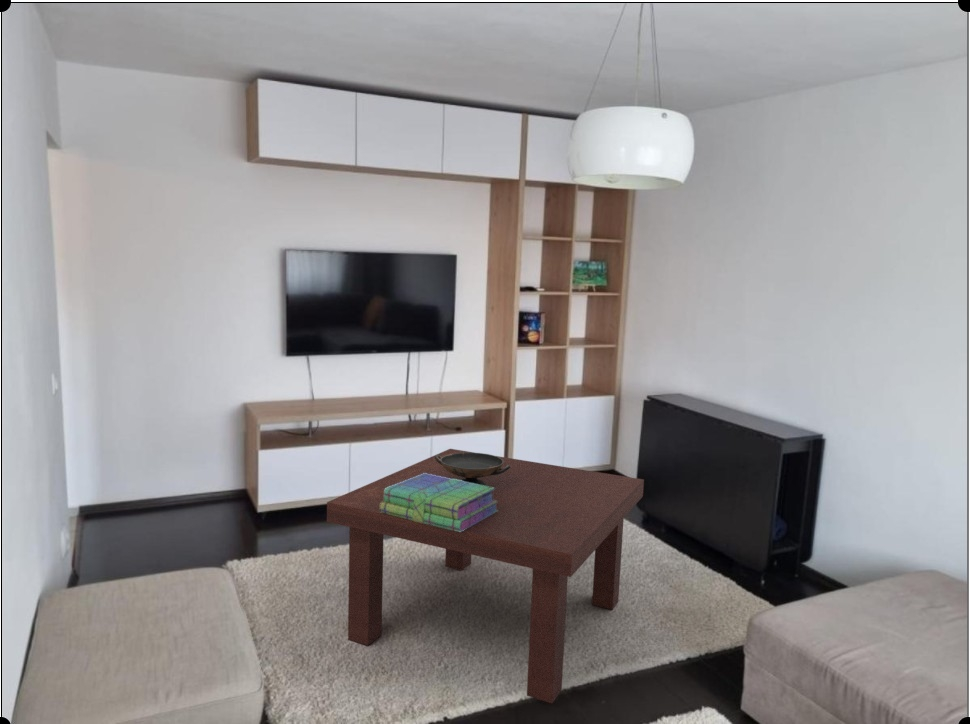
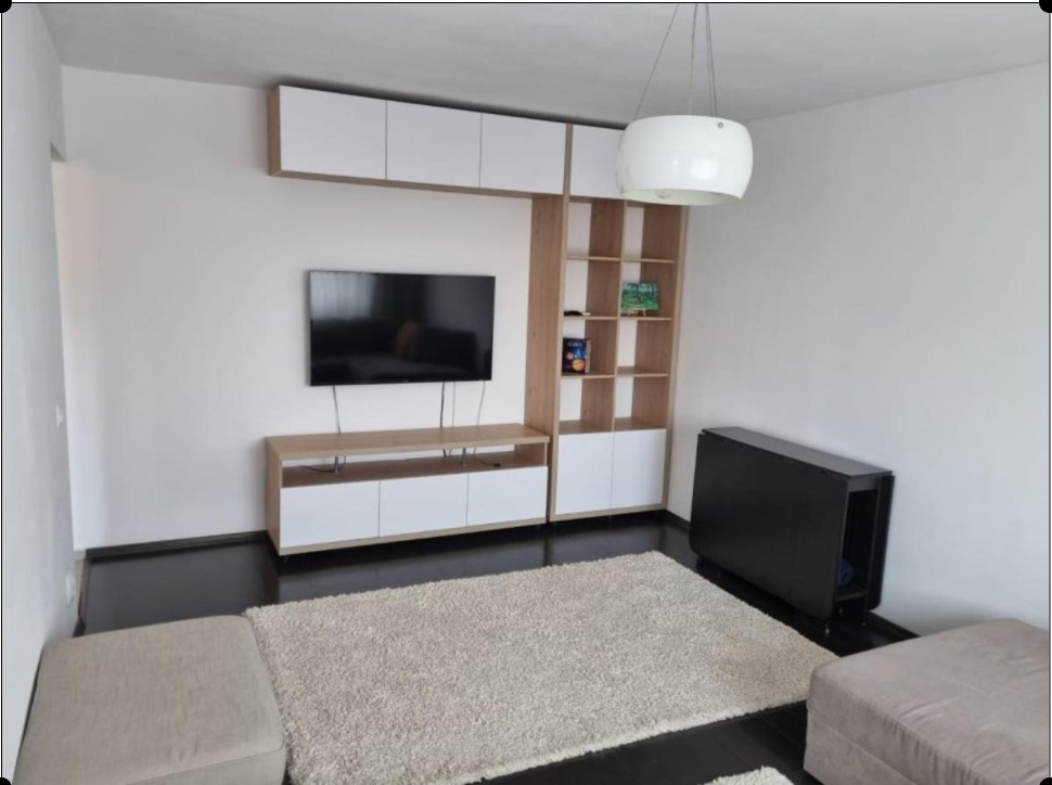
- coffee table (495, 555)
- decorative bowl (471, 471)
- stack of books (439, 499)
